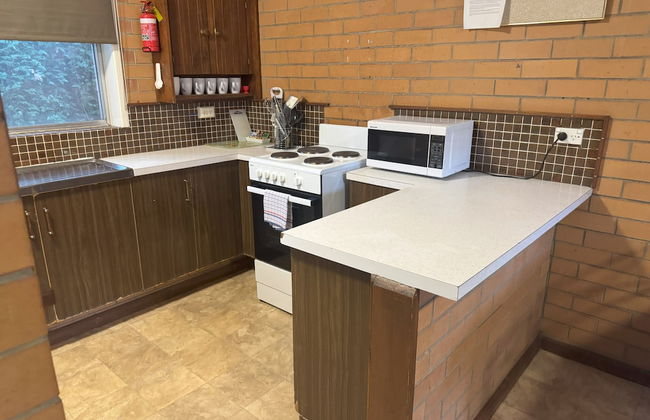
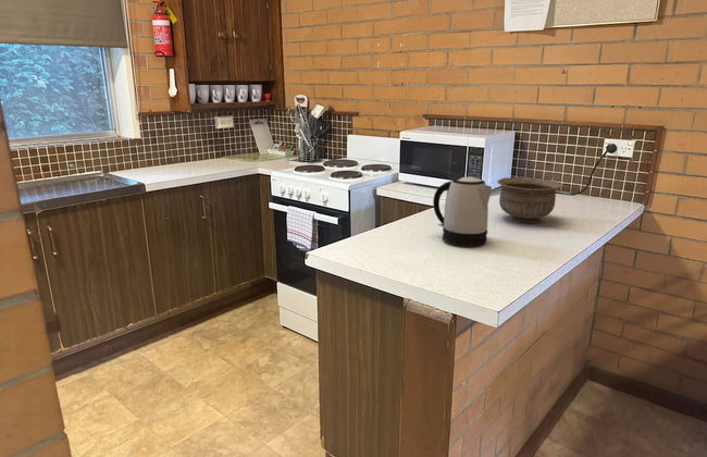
+ kettle (460, 208)
+ bowl (526, 200)
